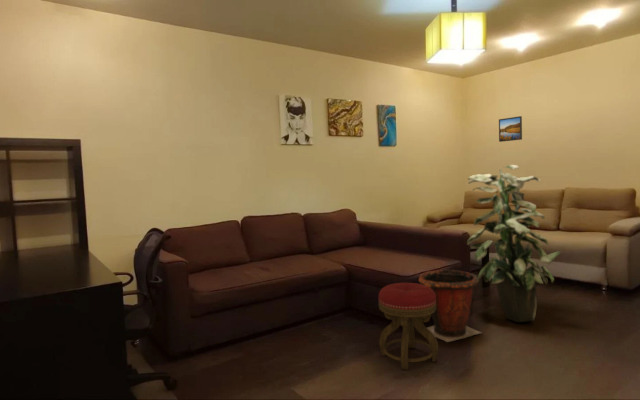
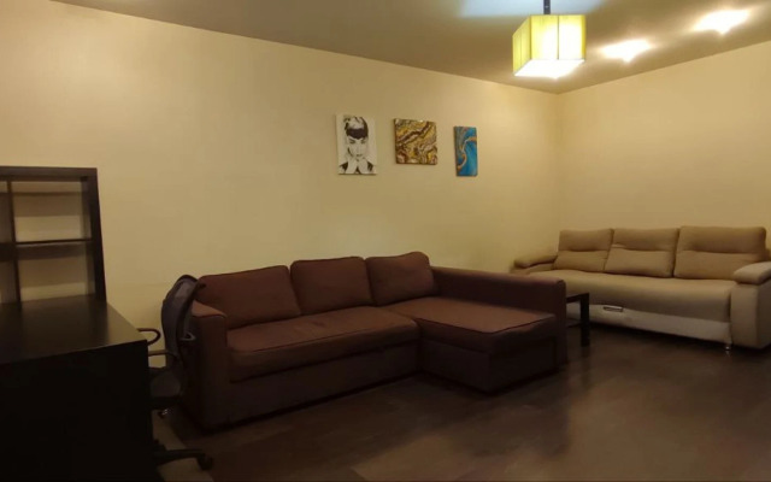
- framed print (510, 129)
- waste bin (450, 301)
- indoor plant (509, 242)
- stool (407, 322)
